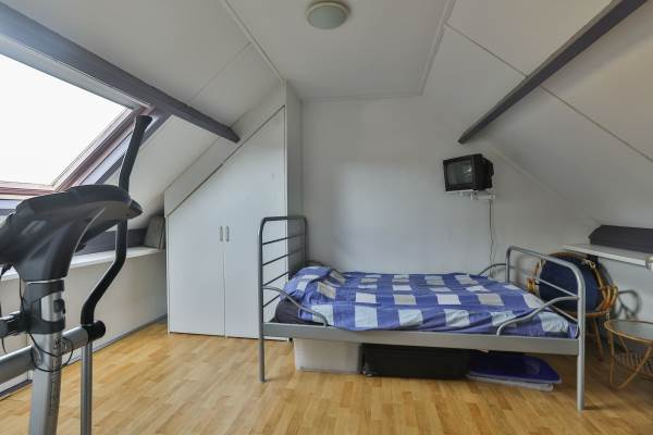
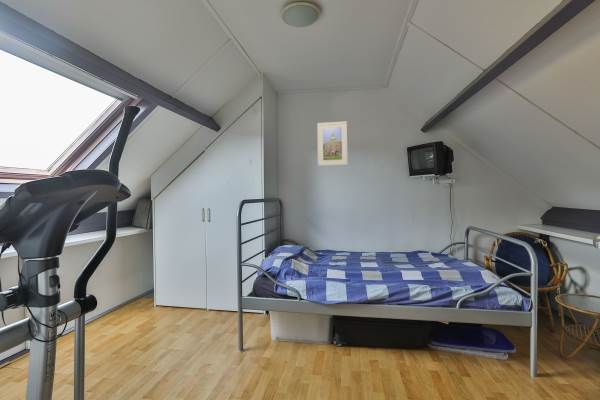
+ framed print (332, 143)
